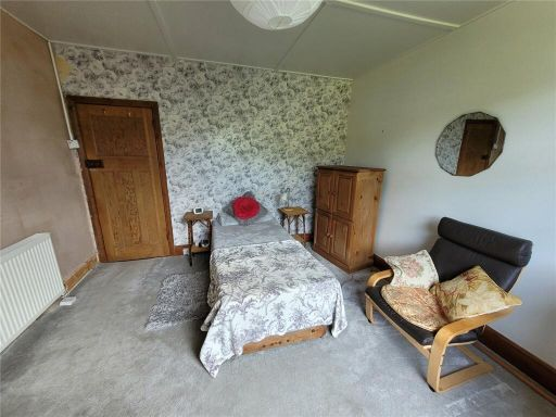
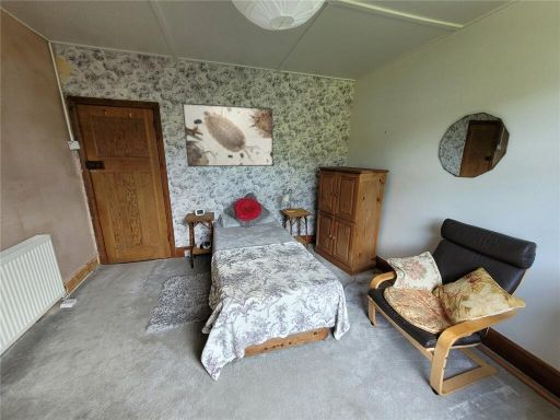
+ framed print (231, 137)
